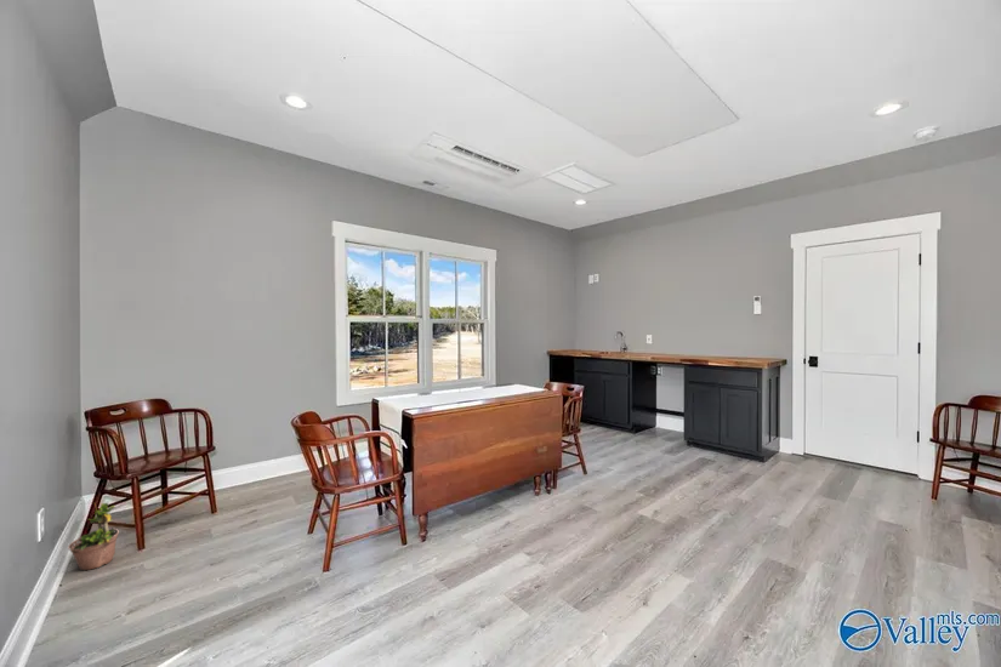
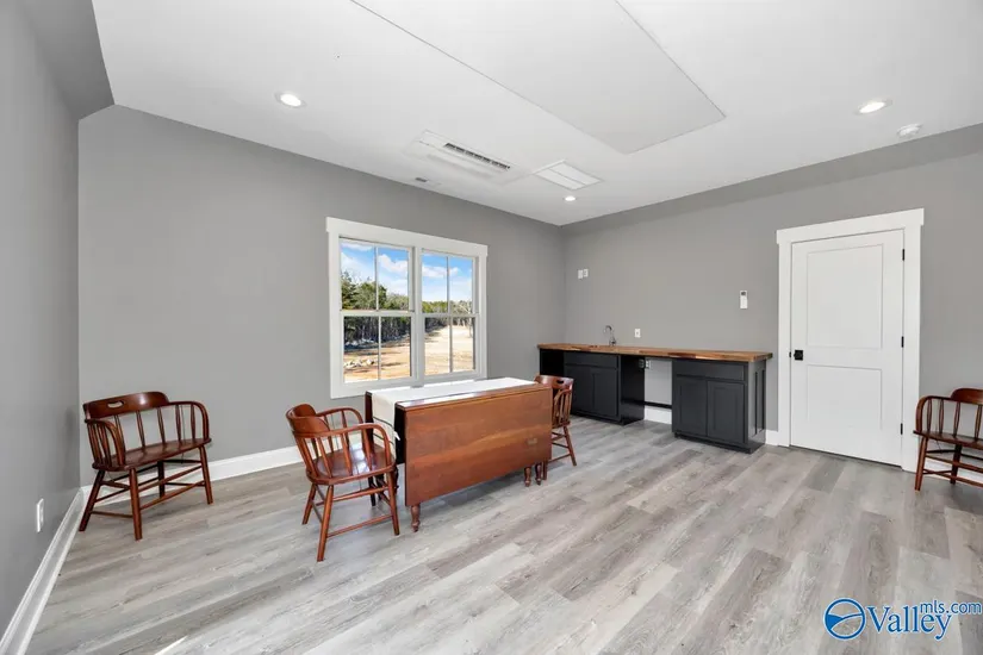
- potted plant (93, 531)
